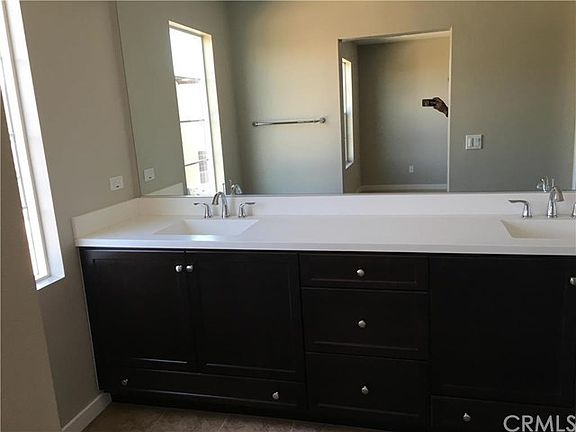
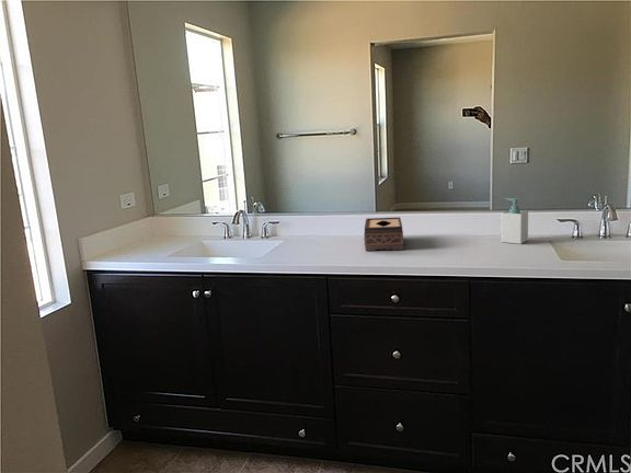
+ tissue box (383, 233)
+ soap bottle (514, 219)
